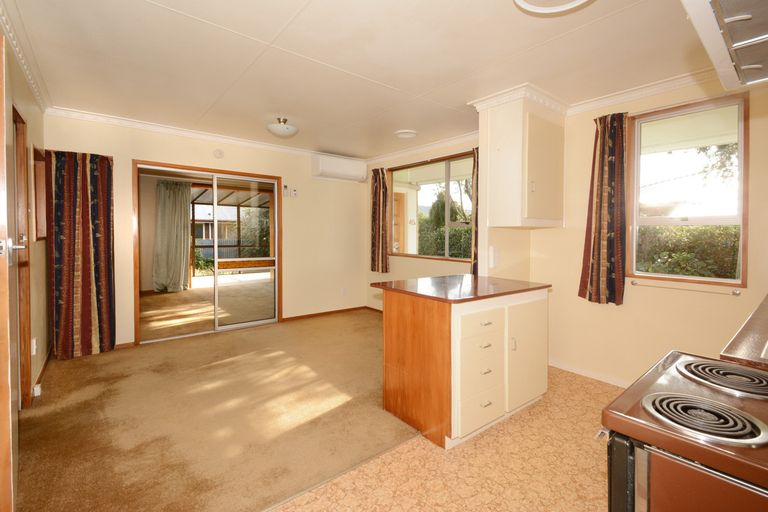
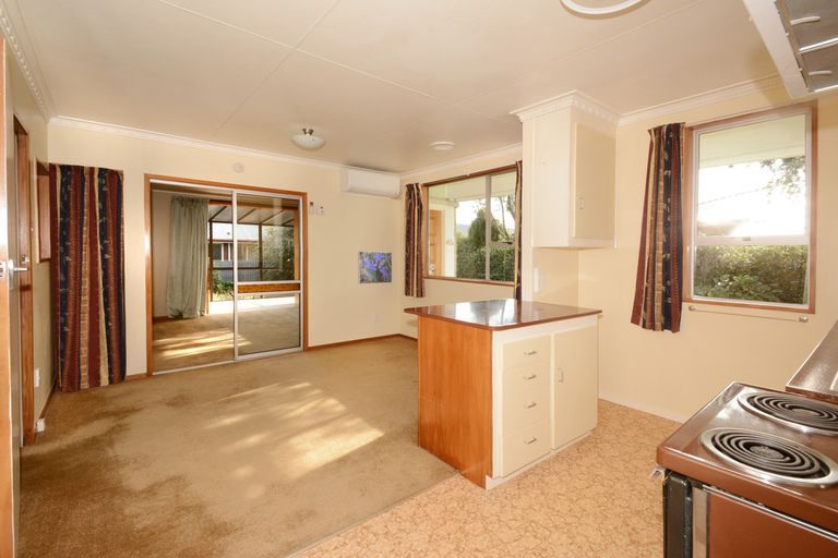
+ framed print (375, 267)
